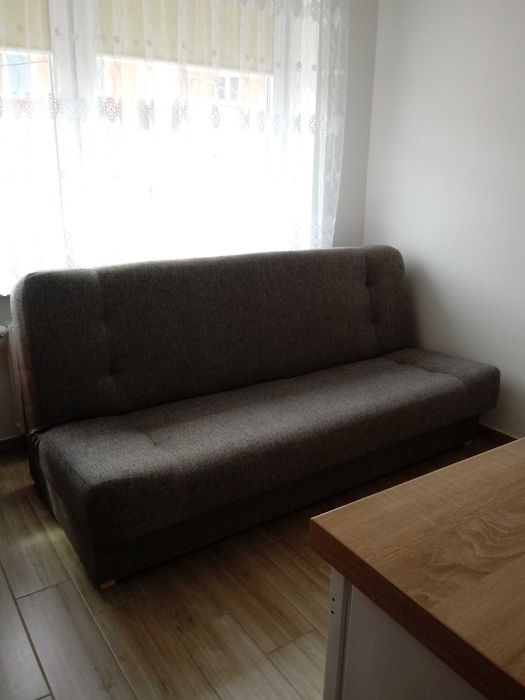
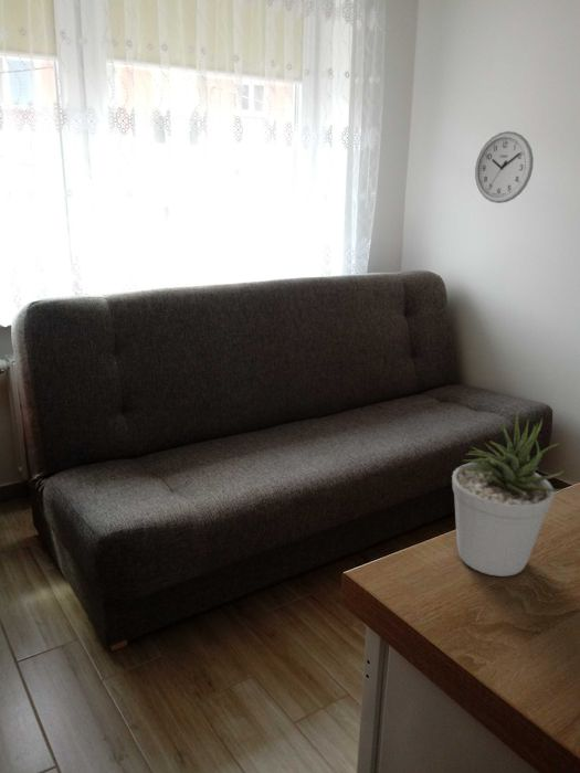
+ wall clock (502, 168)
+ potted plant (505, 494)
